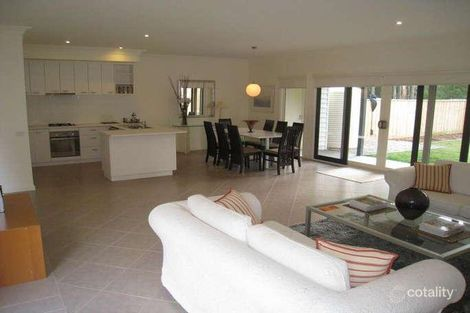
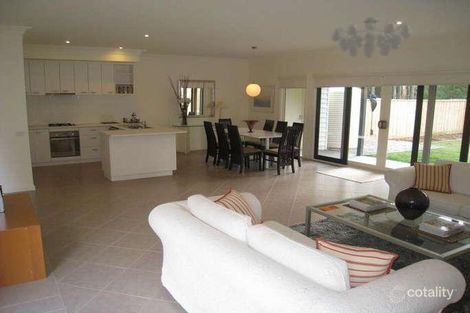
+ chandelier (370, 38)
